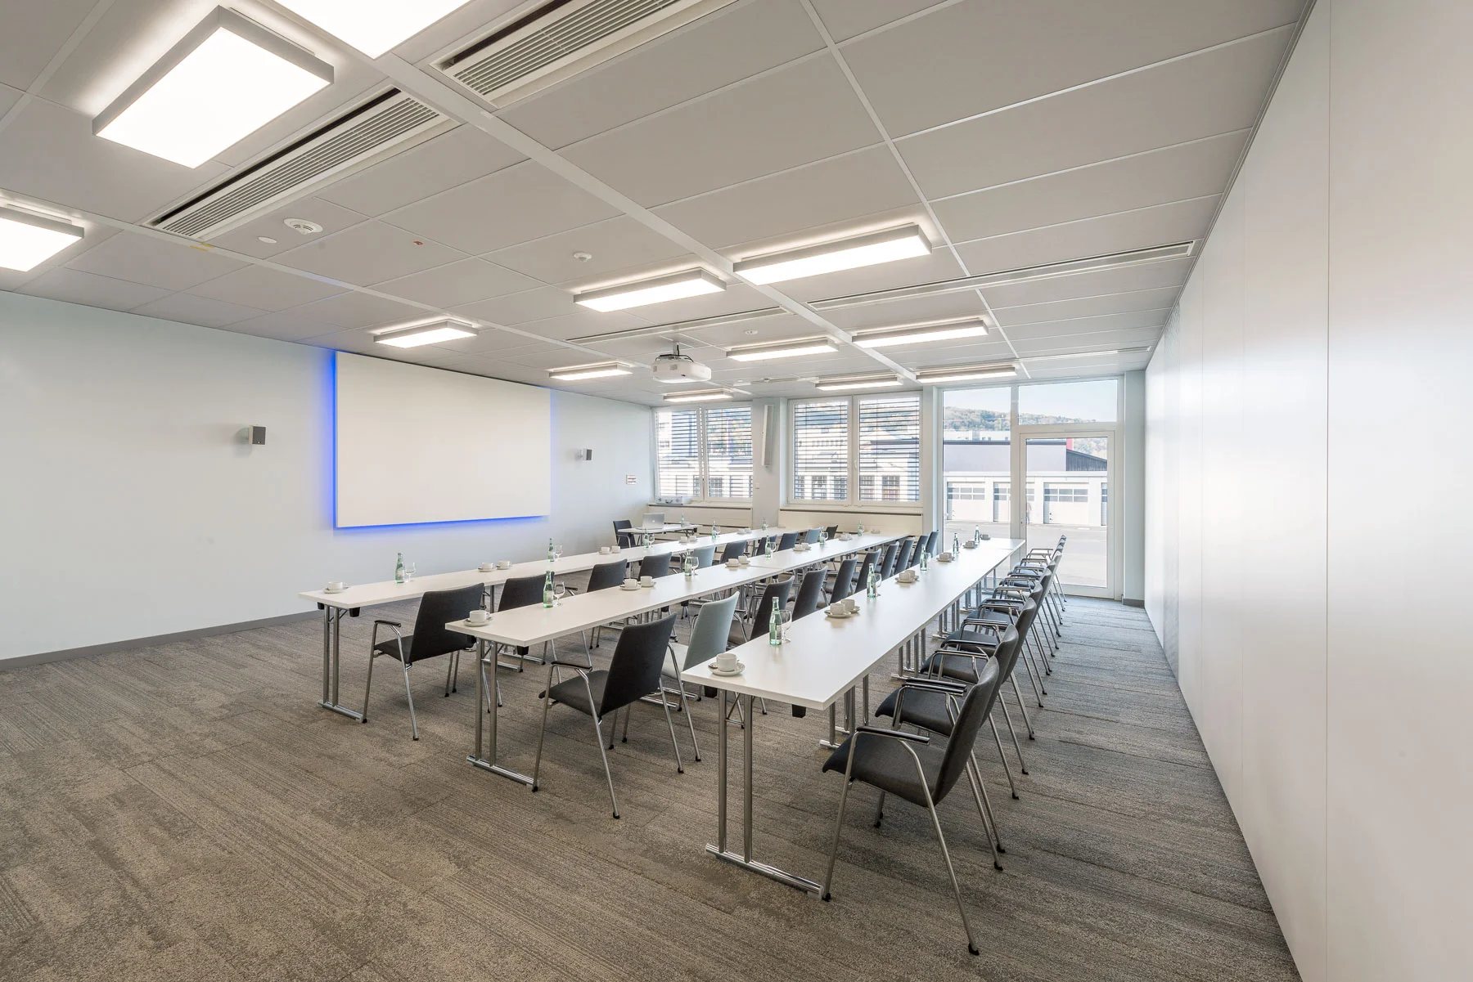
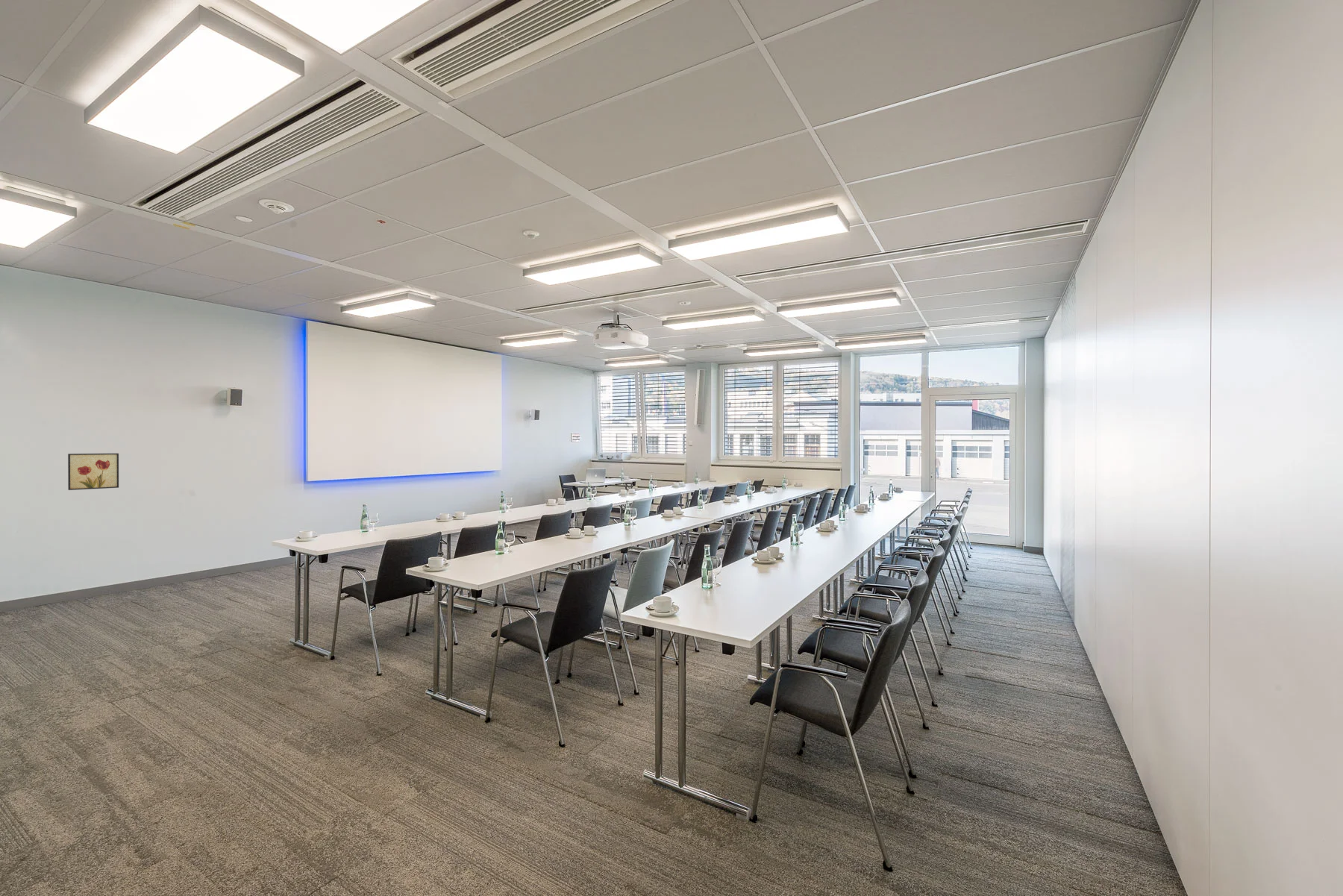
+ wall art (93, 471)
